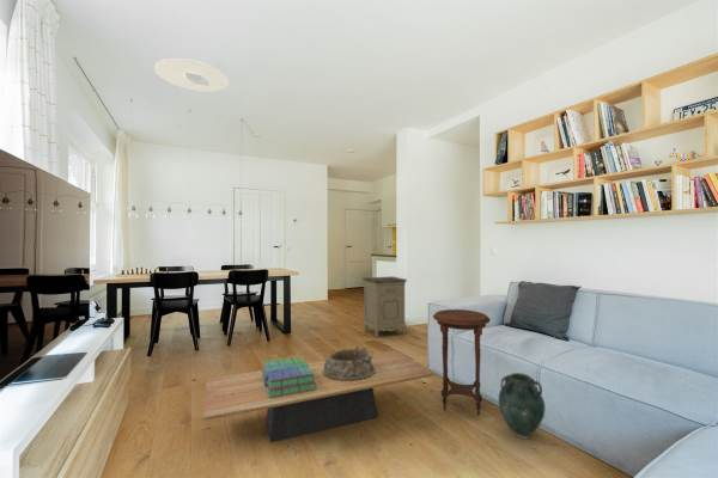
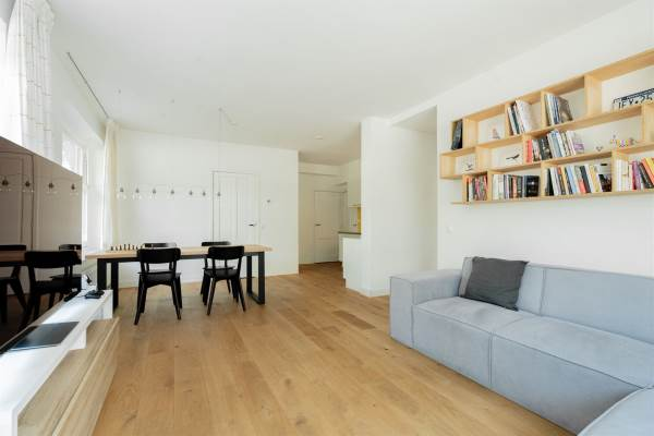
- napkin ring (349, 361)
- nightstand (385, 306)
- coffee table (322, 398)
- ceiling light (193, 73)
- stack of books (287, 374)
- vase (521, 405)
- side table (446, 360)
